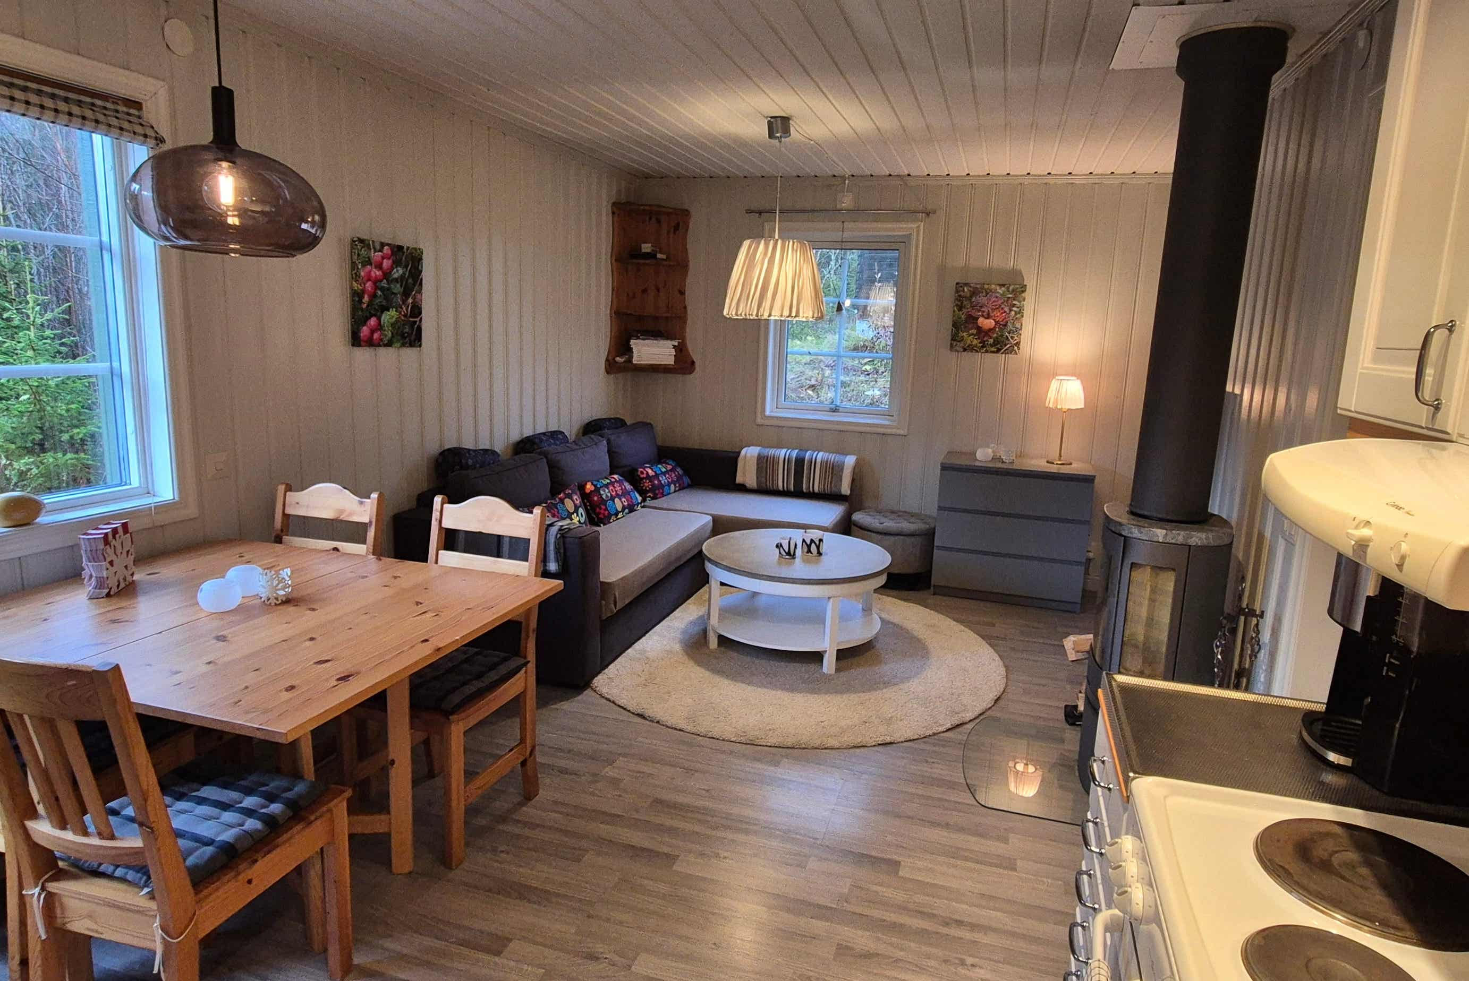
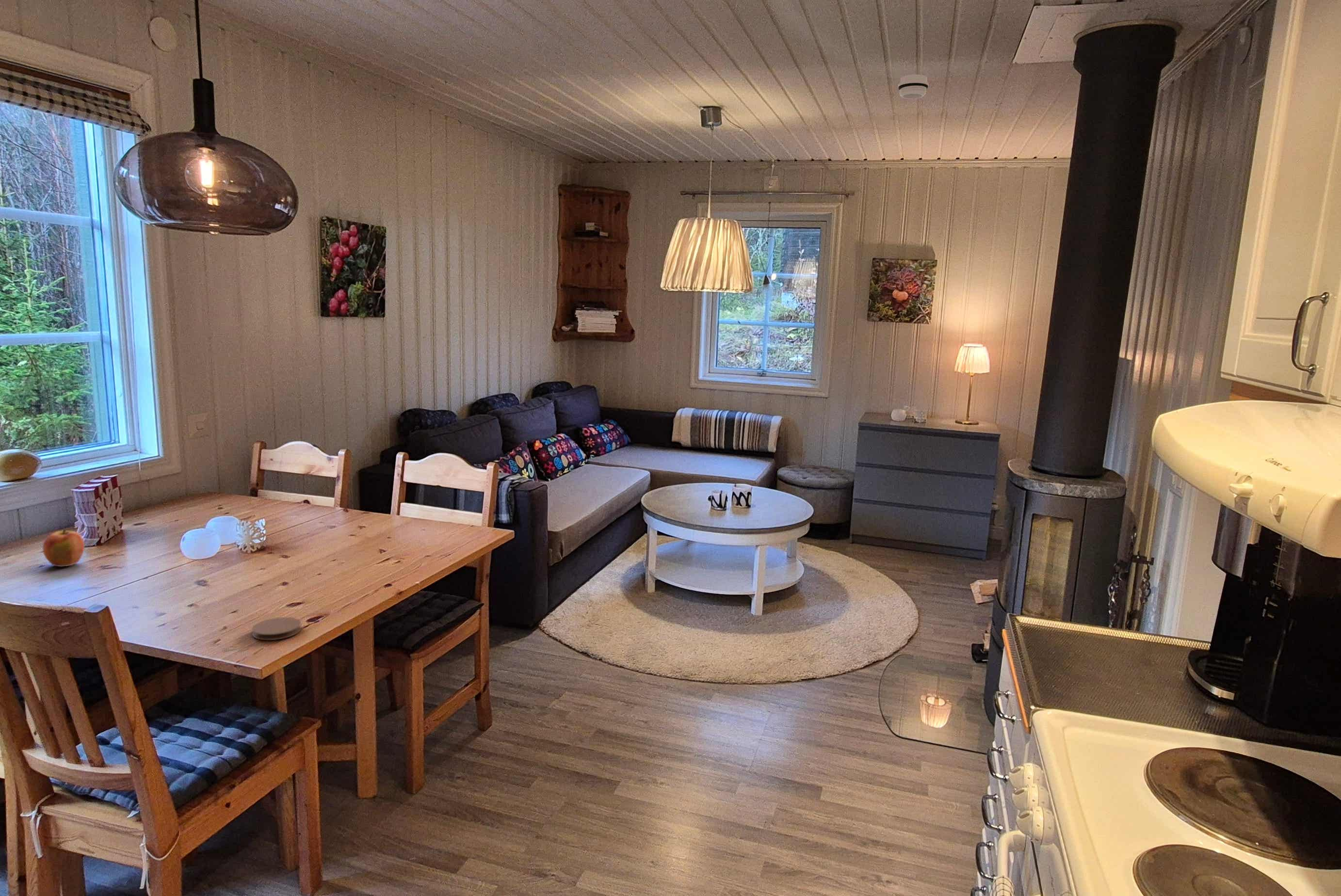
+ apple (63, 547)
+ coaster (277, 628)
+ smoke detector (913, 87)
